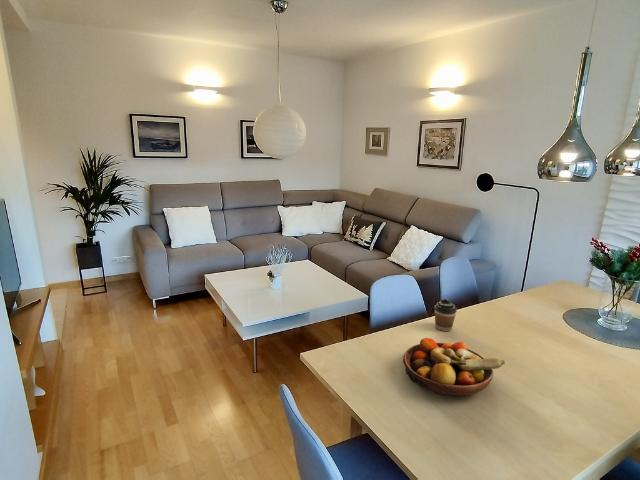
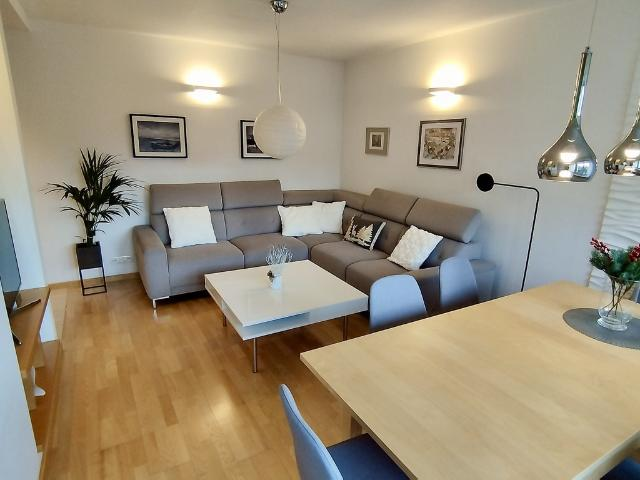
- fruit bowl (448, 359)
- coffee cup (444, 314)
